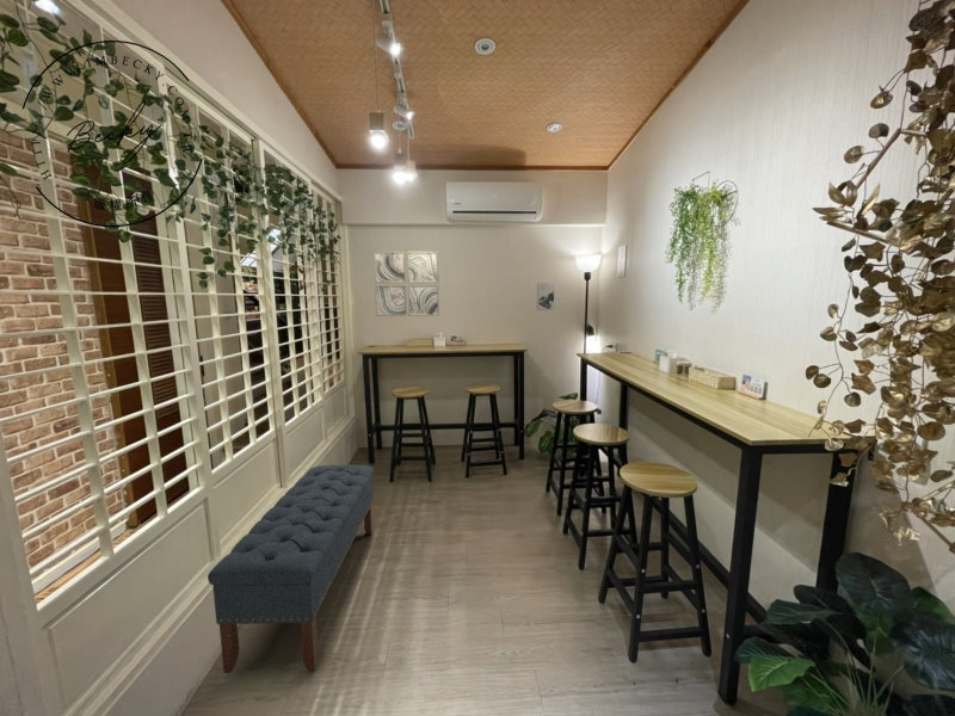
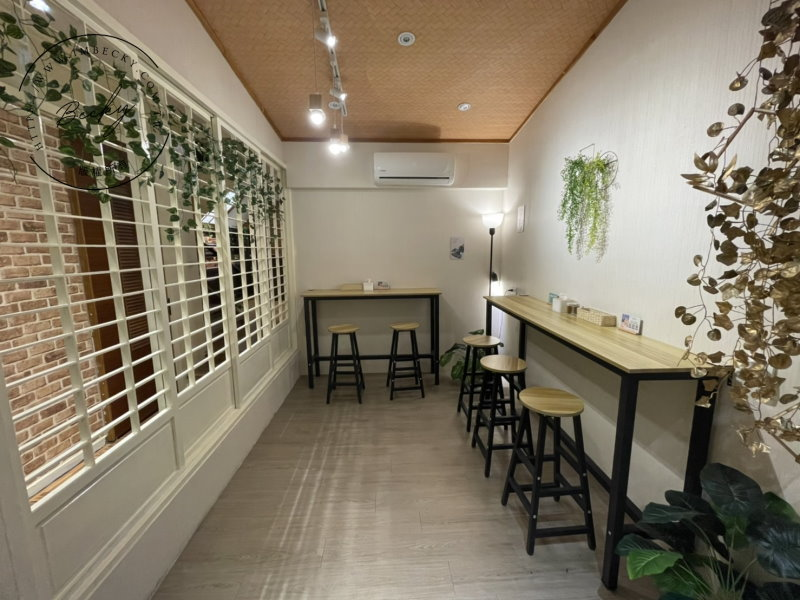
- wall art (405, 283)
- bench (313, 544)
